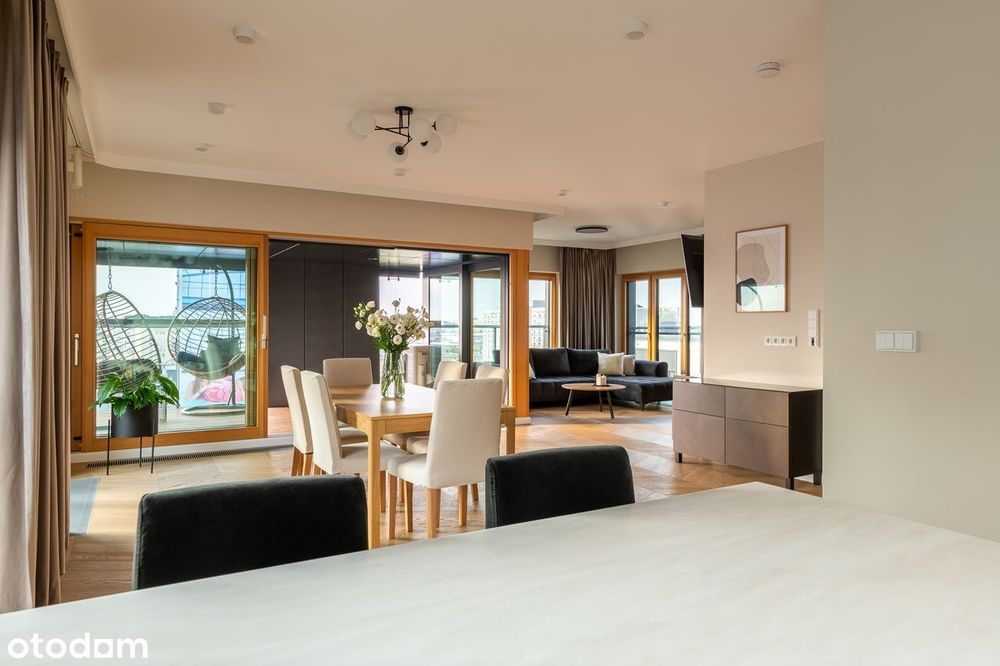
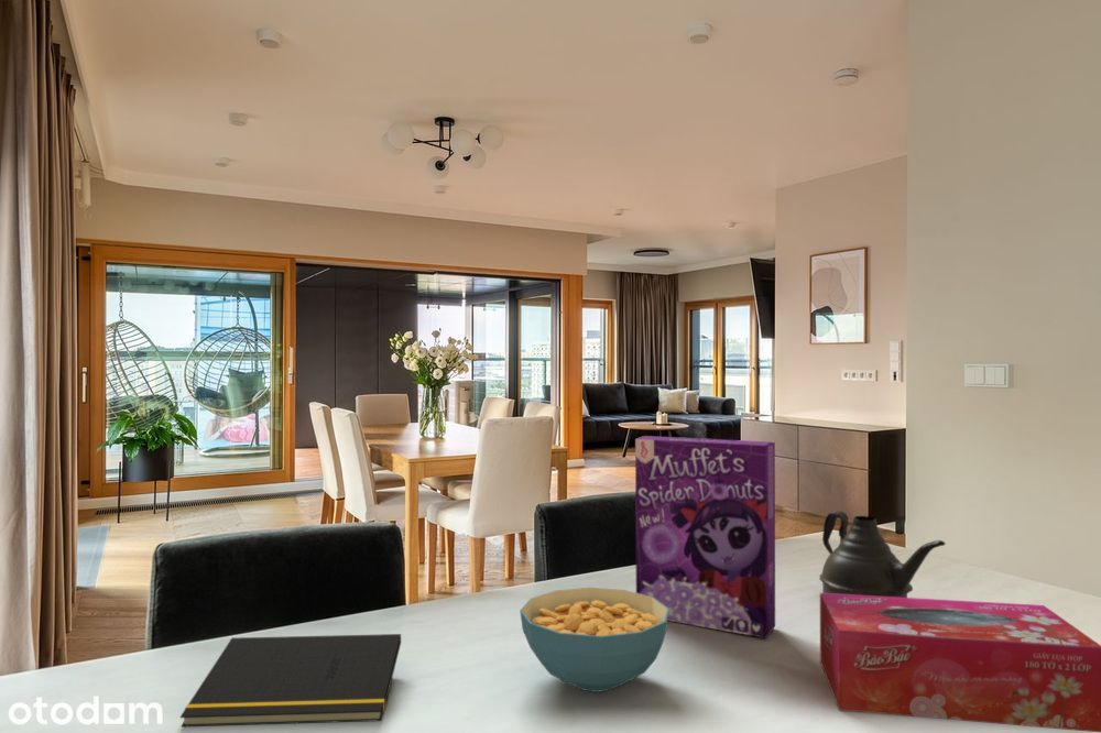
+ cereal bowl (595, 645)
+ notepad (301, 676)
+ tissue box (946, 655)
+ teapot (877, 561)
+ cereal box (704, 529)
